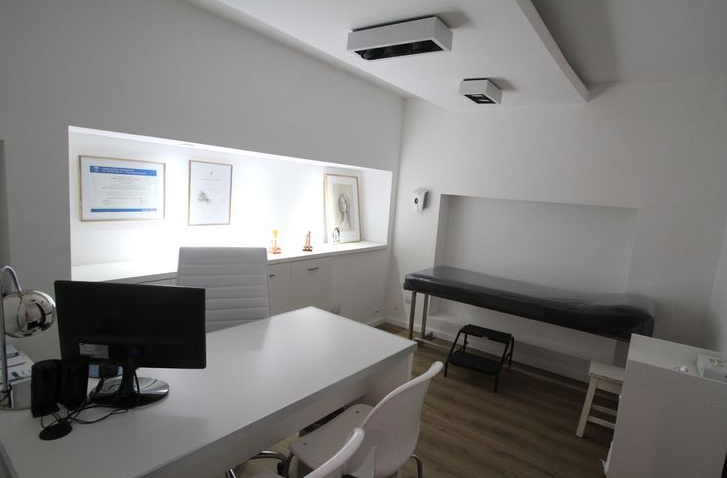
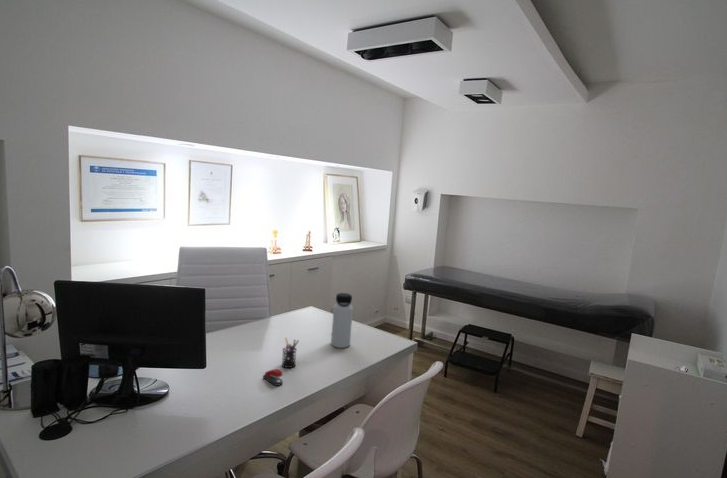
+ pen holder (291, 351)
+ water bottle (342, 319)
+ stapler (273, 374)
